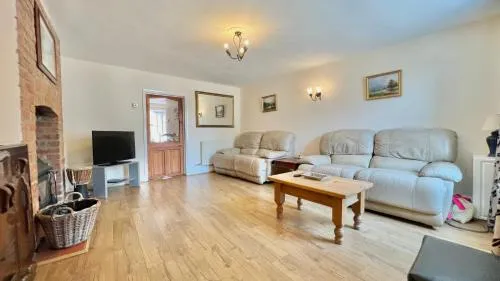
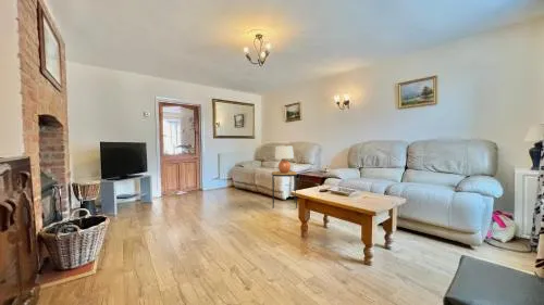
+ side table (294, 189)
+ lamp (284, 158)
